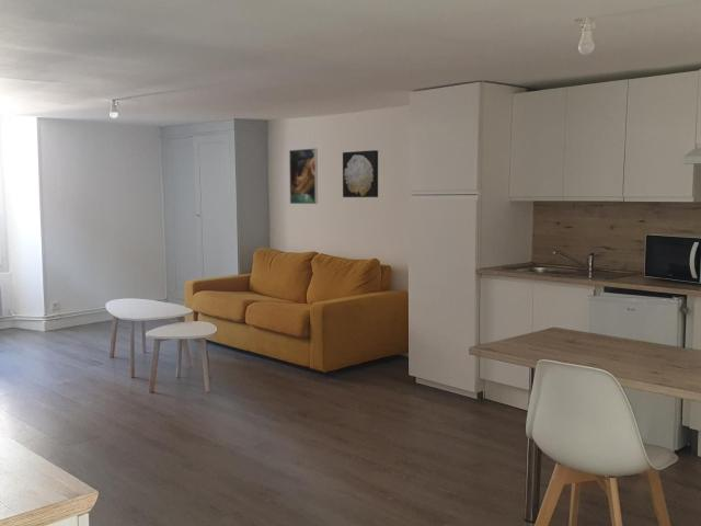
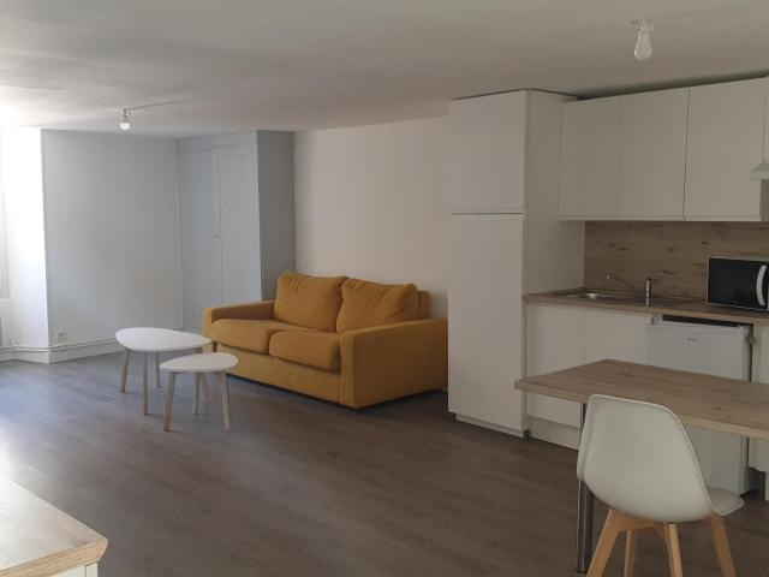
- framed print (303, 176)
- wall art (359, 174)
